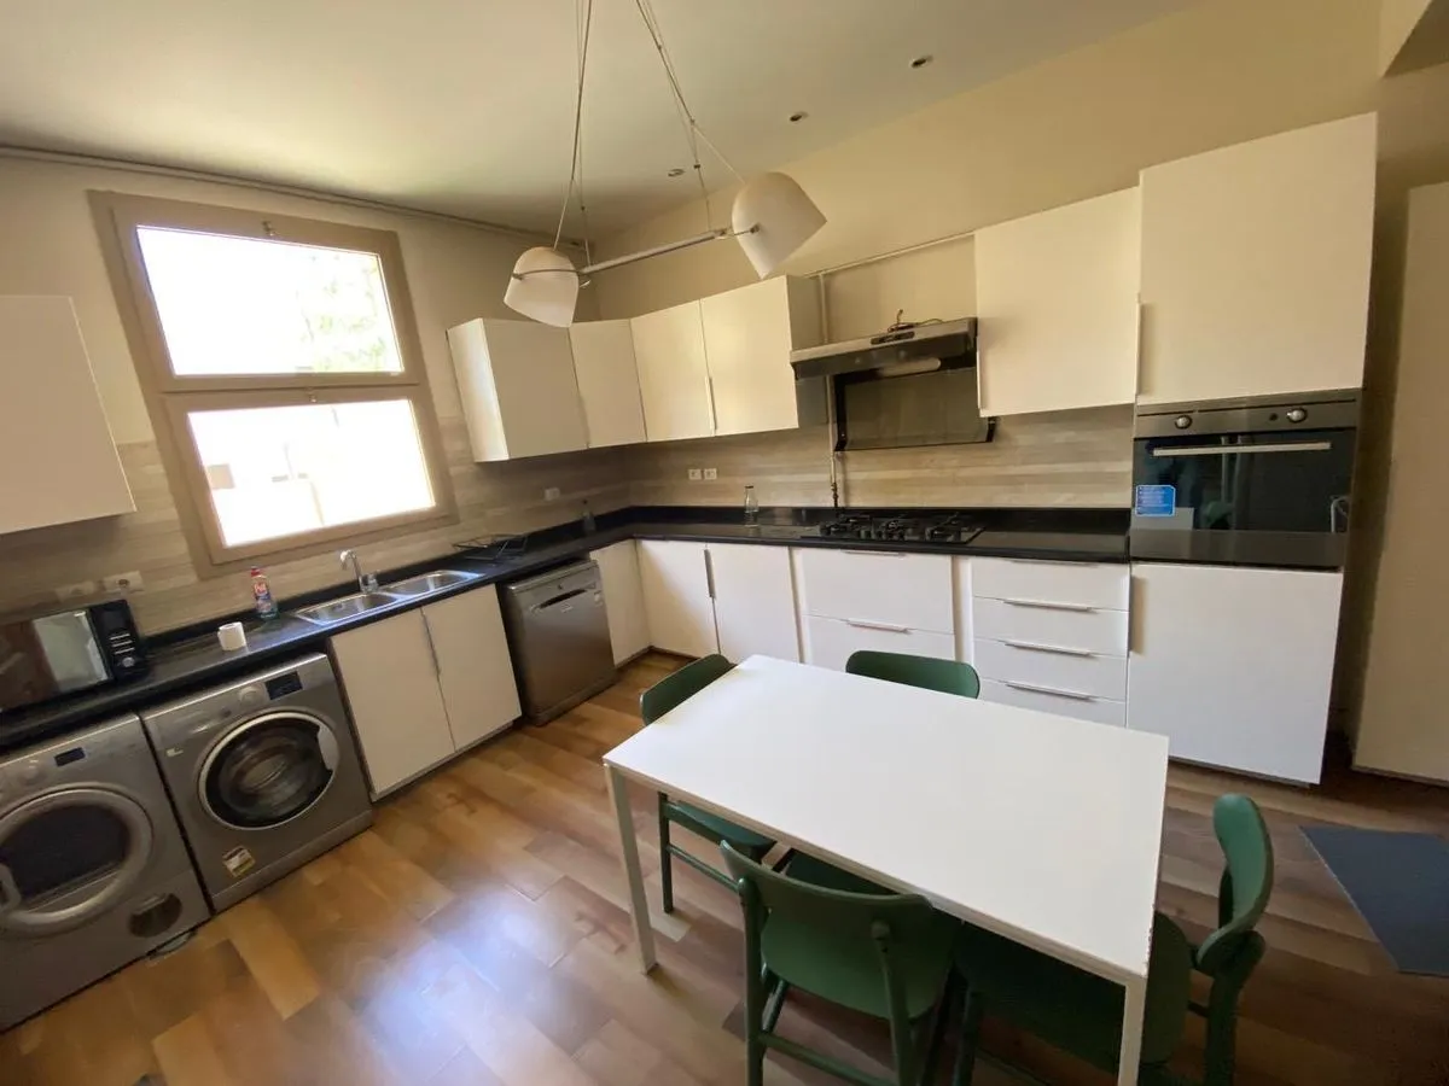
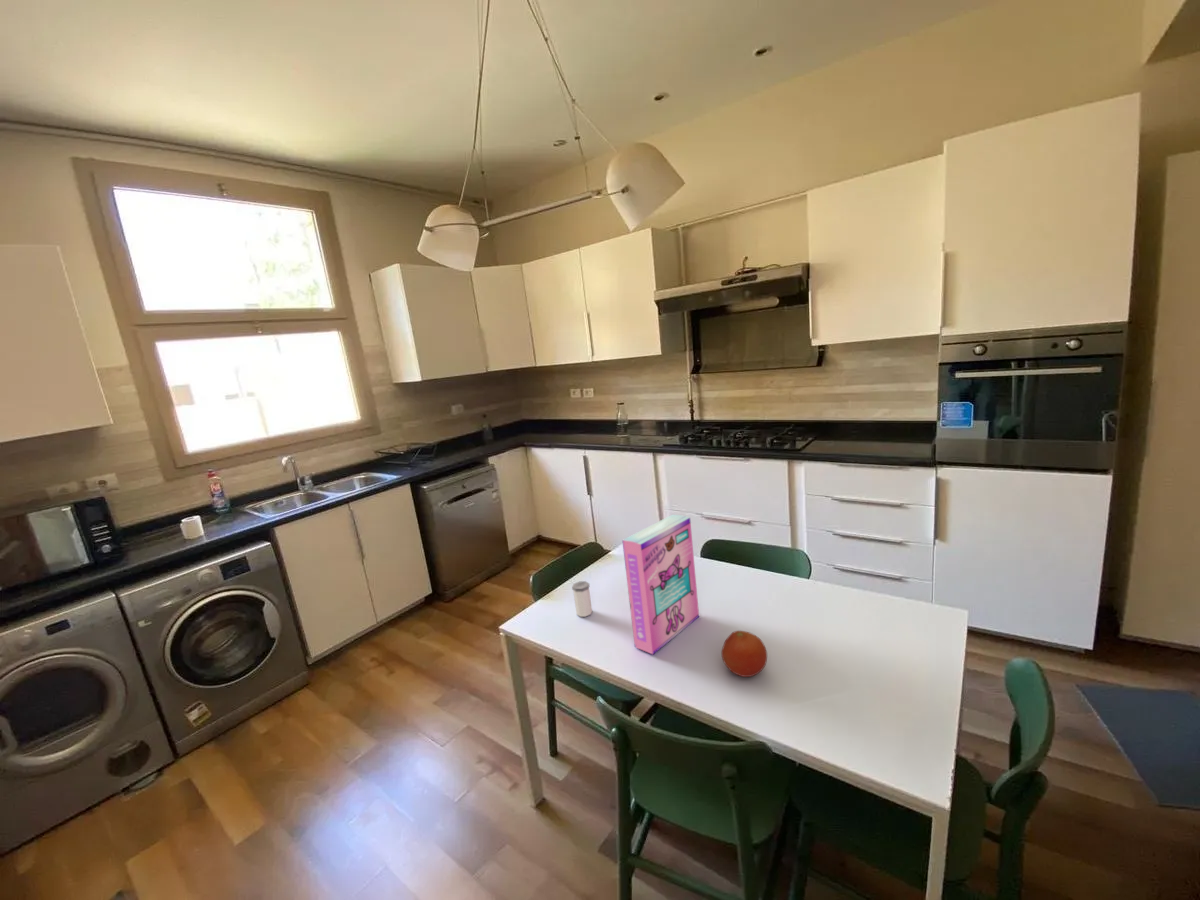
+ cereal box (663, 580)
+ salt shaker (582, 599)
+ fruit (744, 652)
